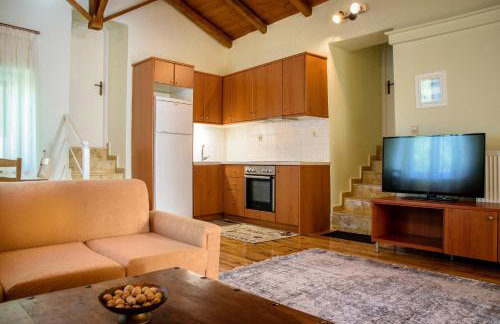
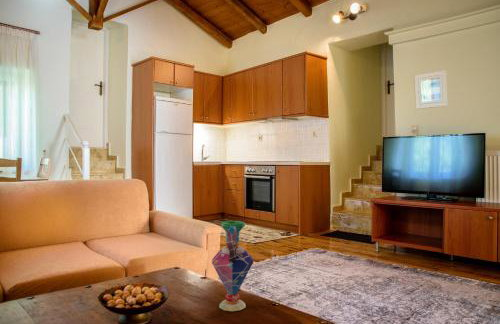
+ vase (232, 264)
